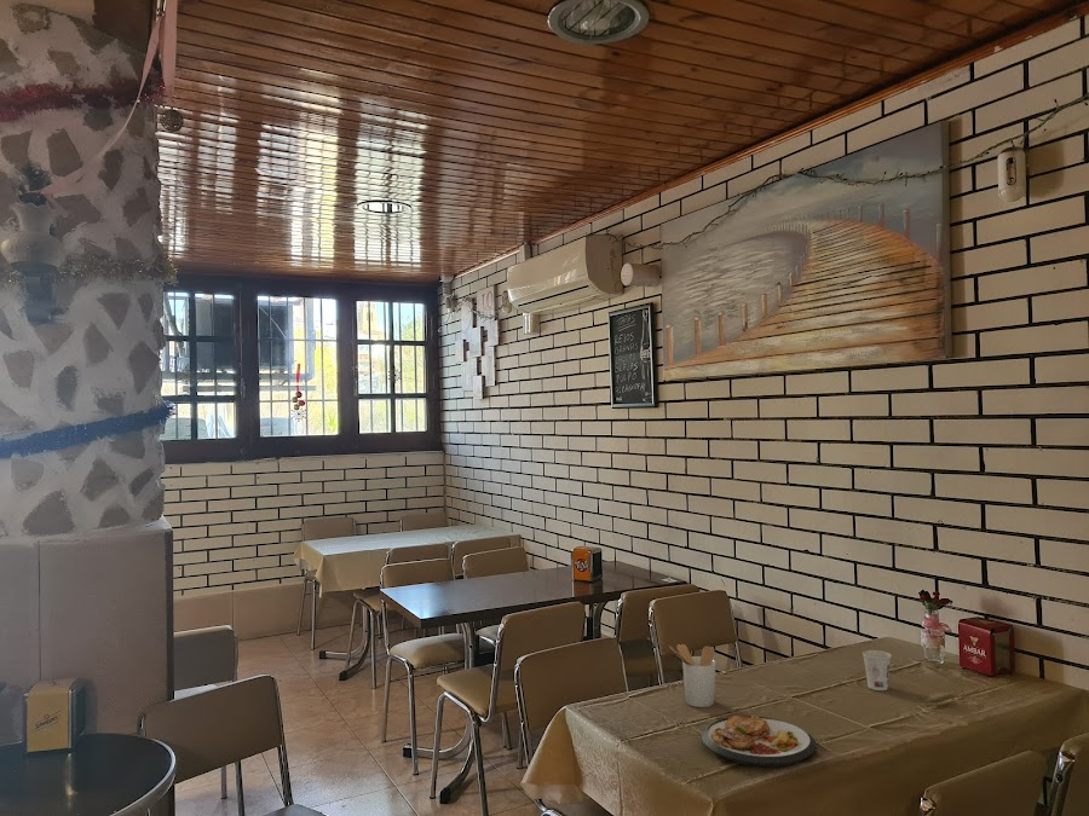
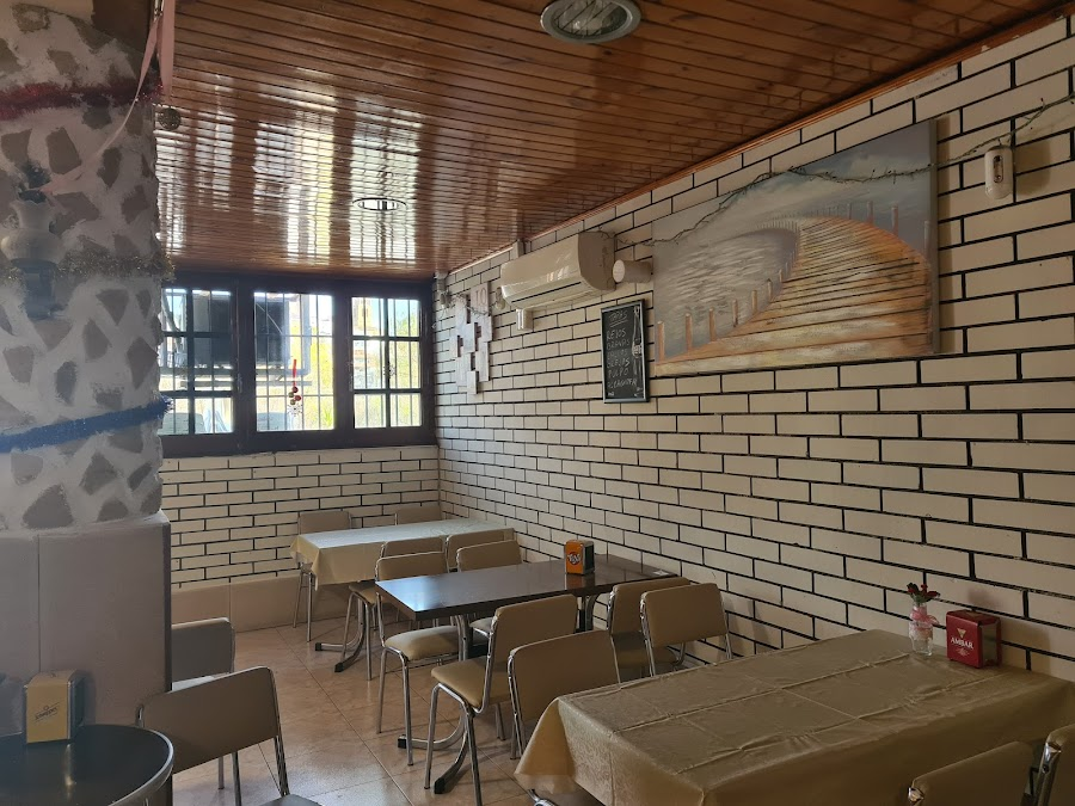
- utensil holder (691, 672)
- plate (757, 735)
- cup (877, 670)
